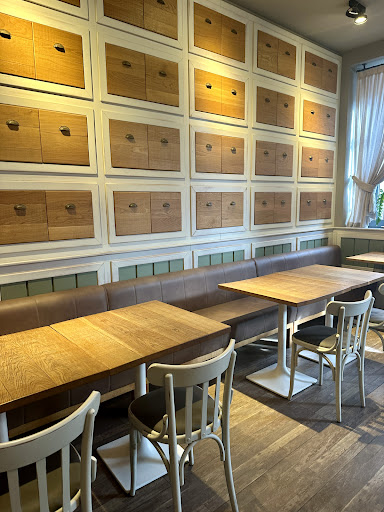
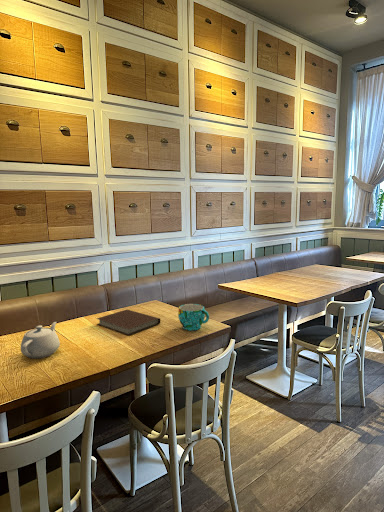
+ cup (193, 317)
+ teapot (40, 339)
+ notebook (128, 321)
